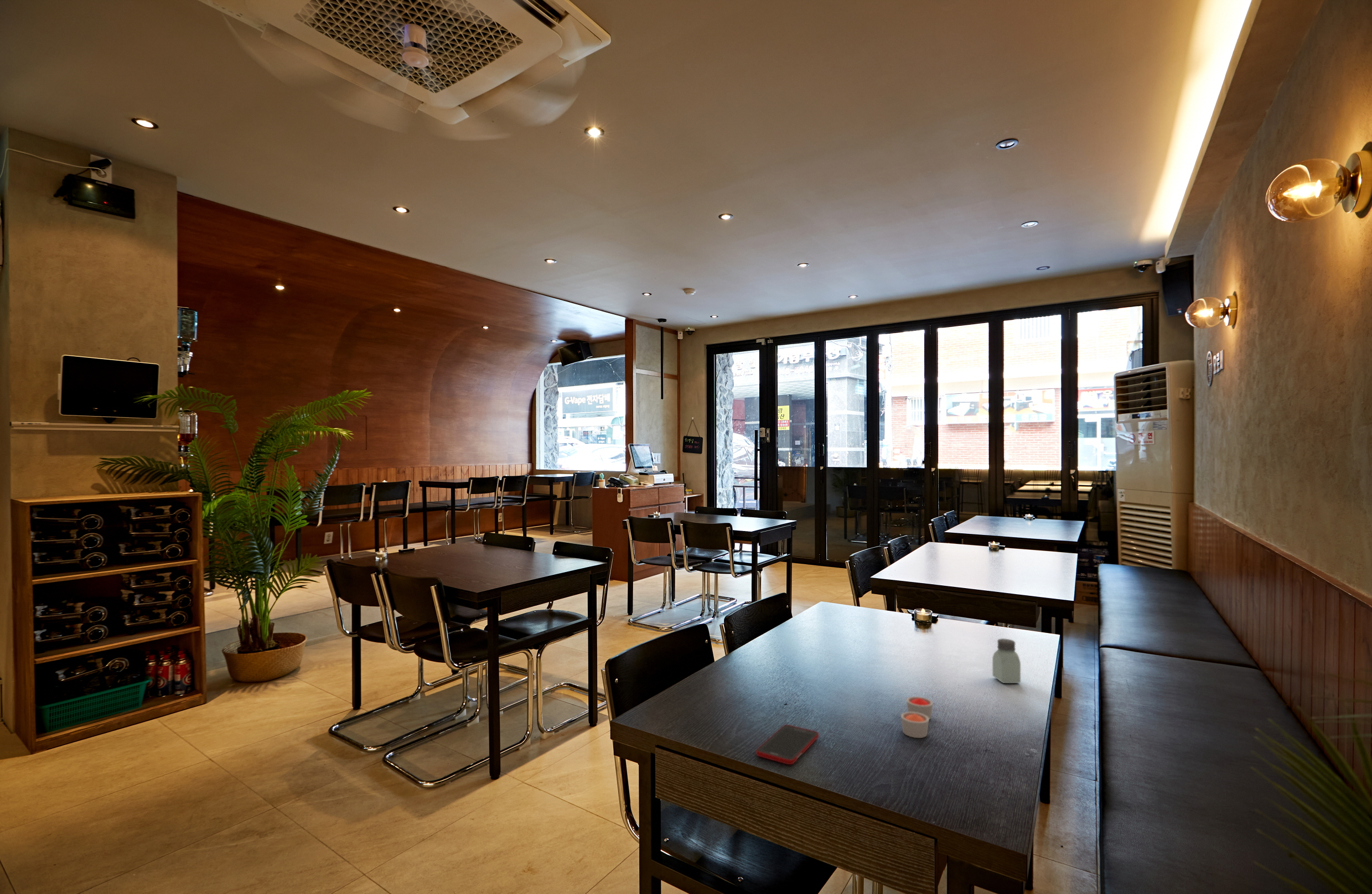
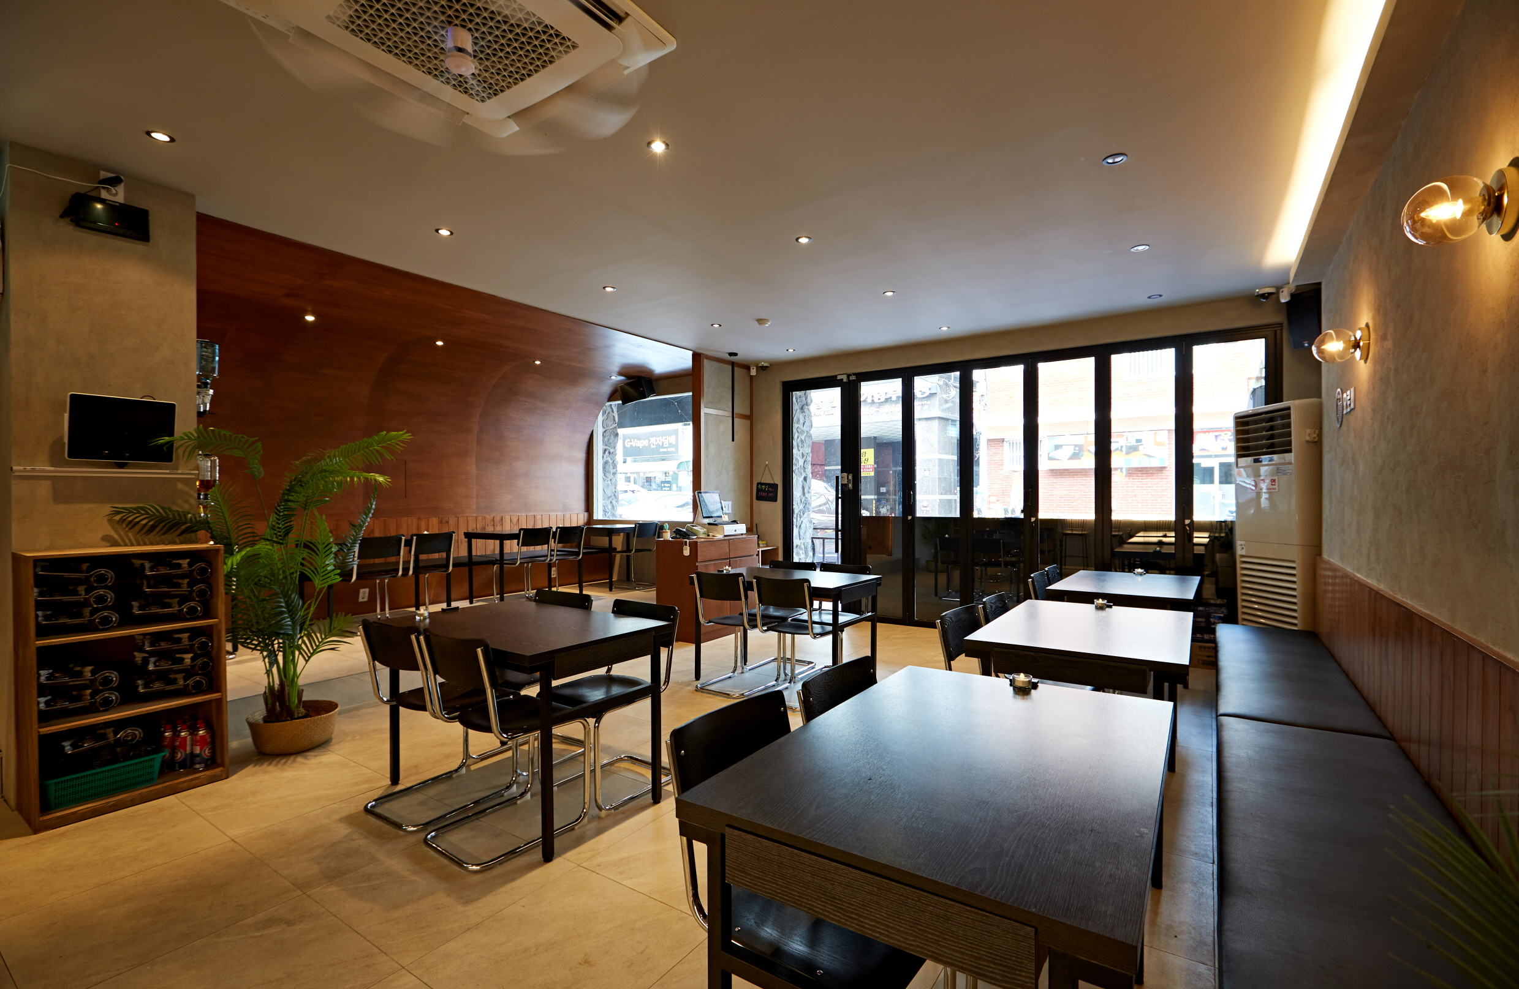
- candle (917, 715)
- cell phone (788, 744)
- saltshaker (1006, 660)
